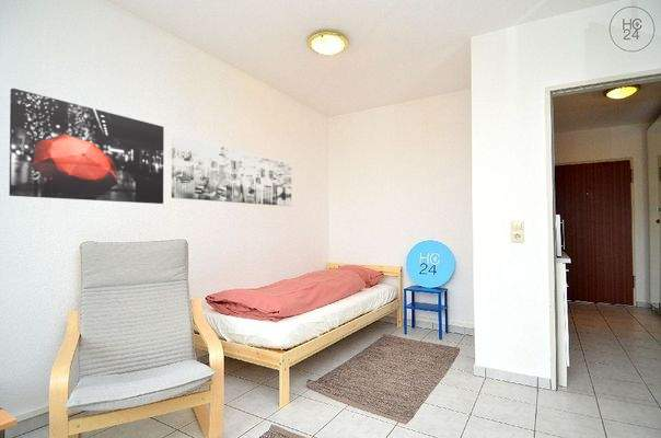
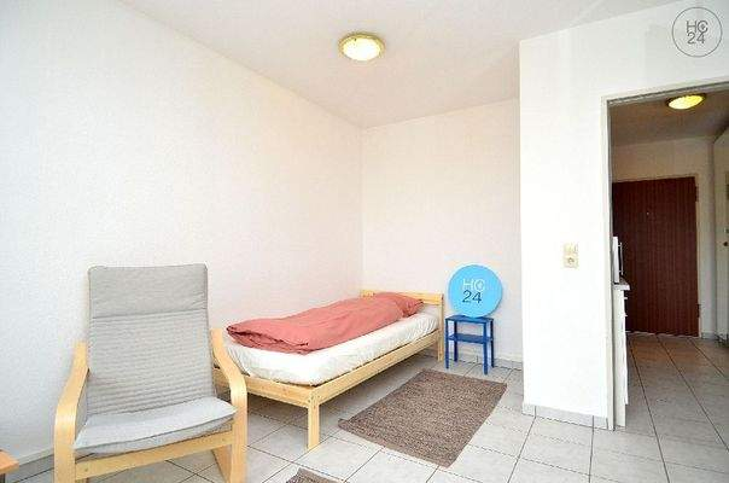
- wall art (242, 176)
- wall art (98, 155)
